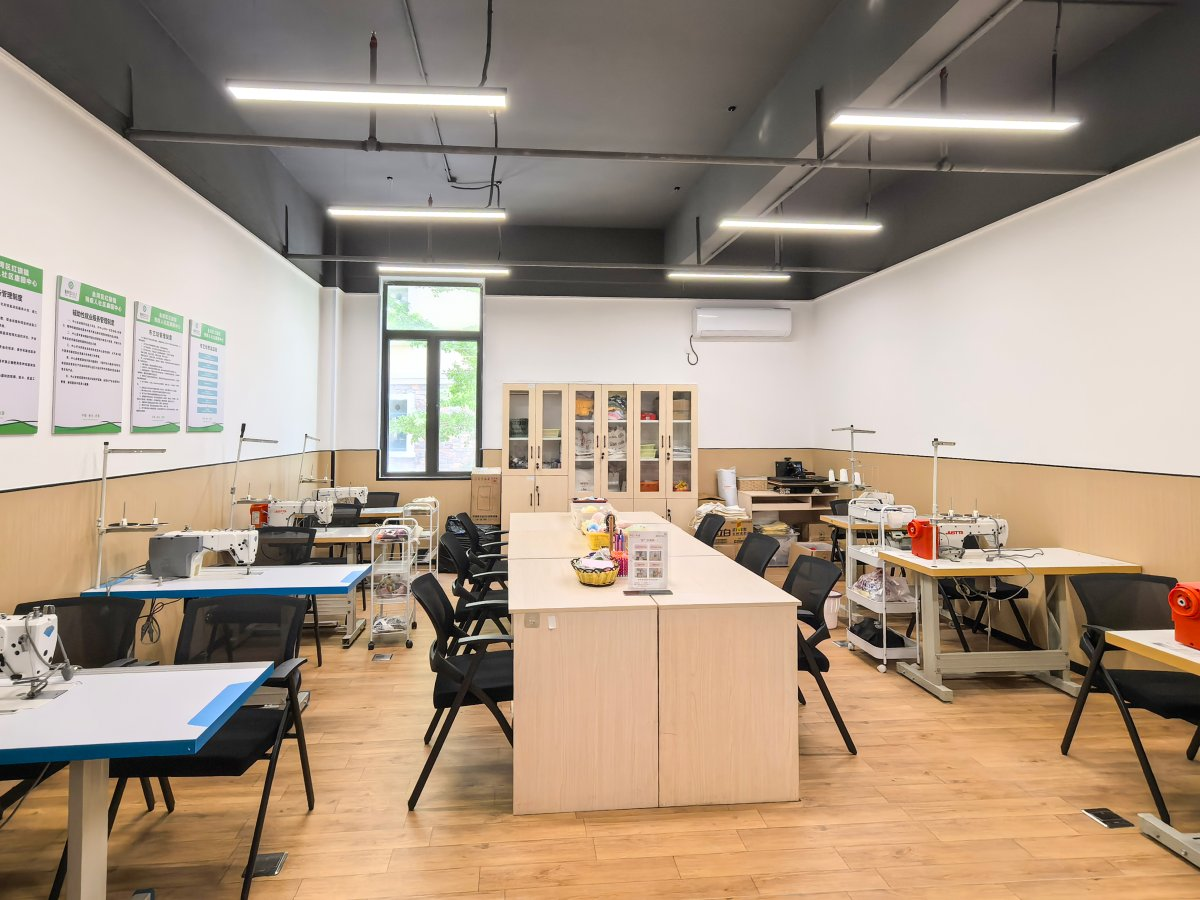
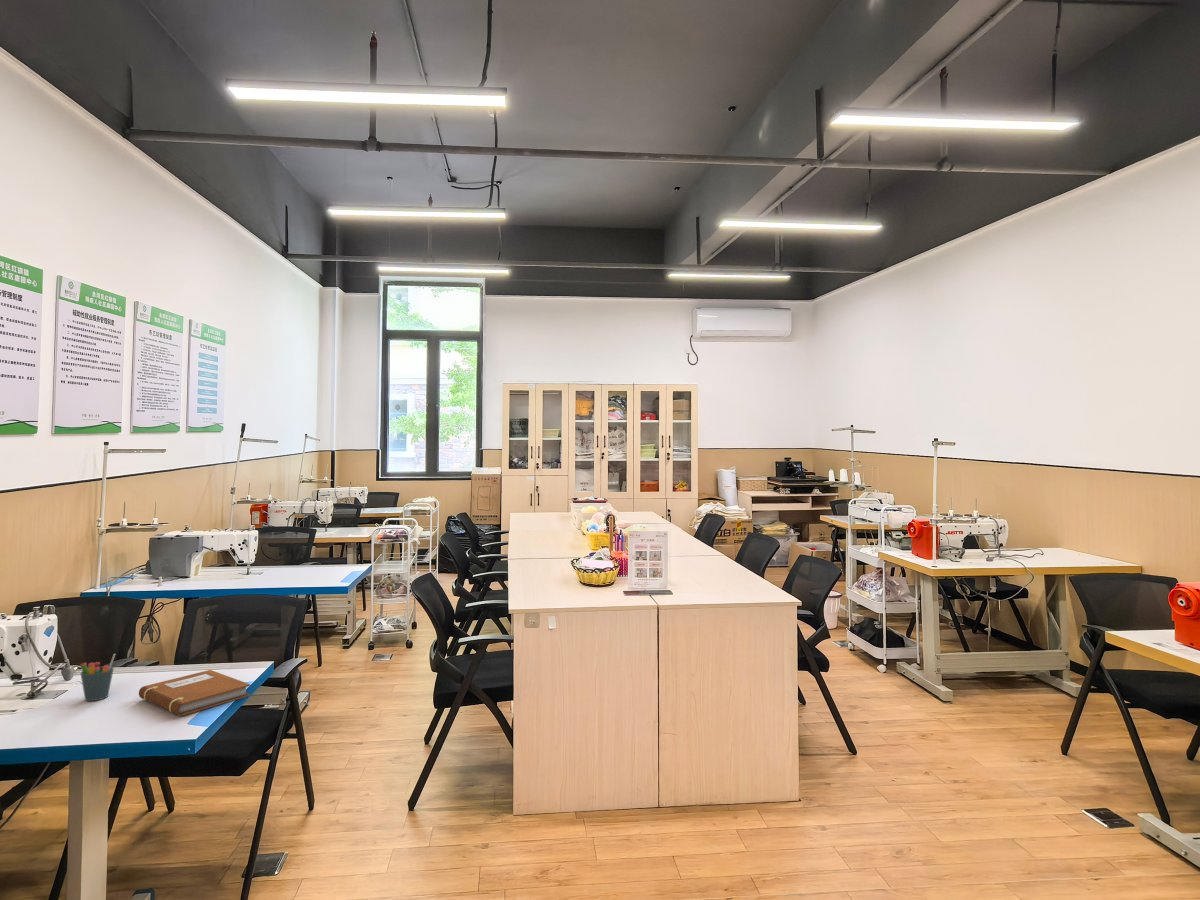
+ notebook (193, 691)
+ pen holder (96, 676)
